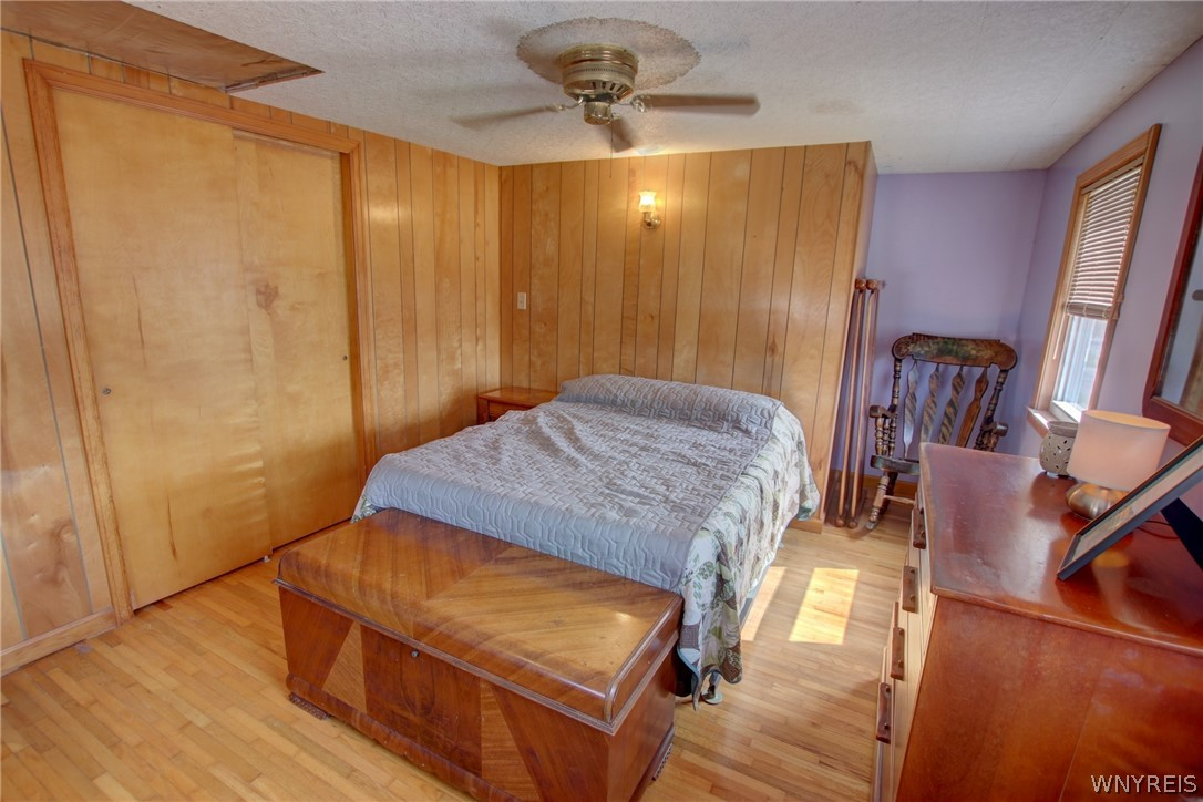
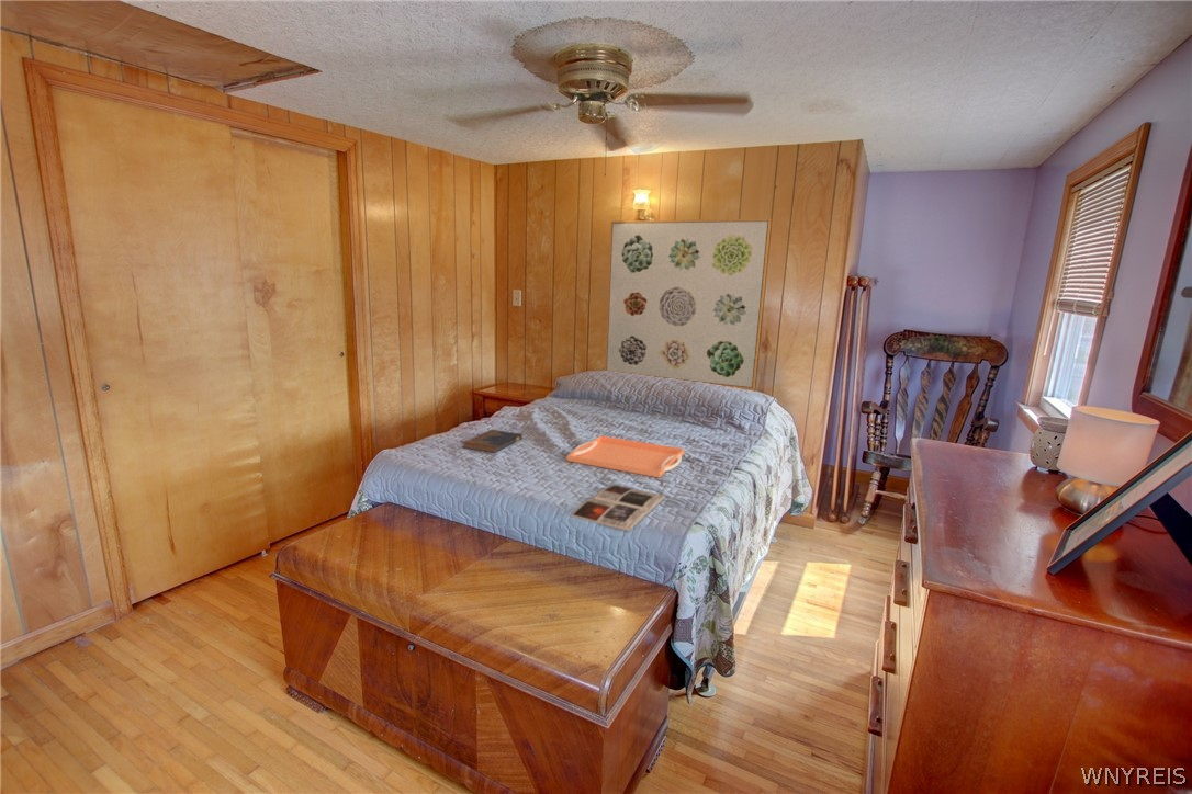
+ magazine (620, 503)
+ serving tray (627, 454)
+ wall art (681, 303)
+ hardcover book (493, 440)
